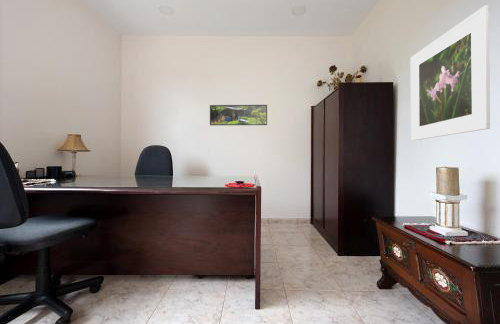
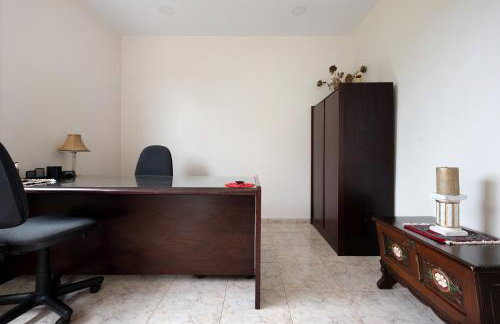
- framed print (442, 86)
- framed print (238, 115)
